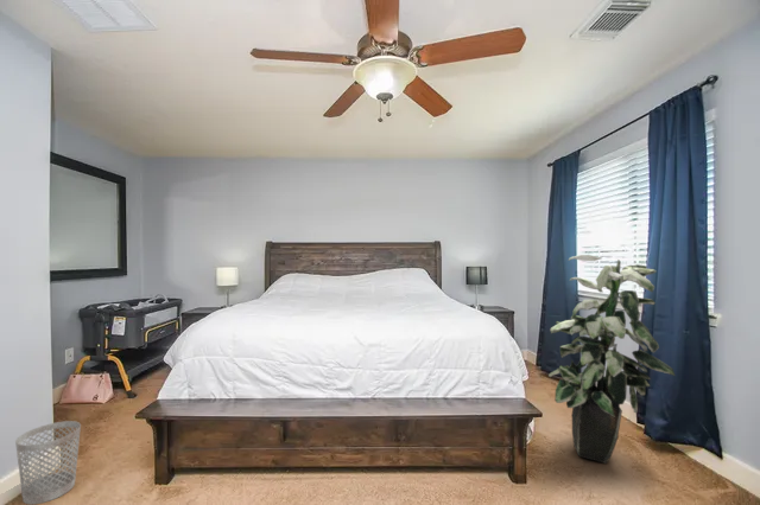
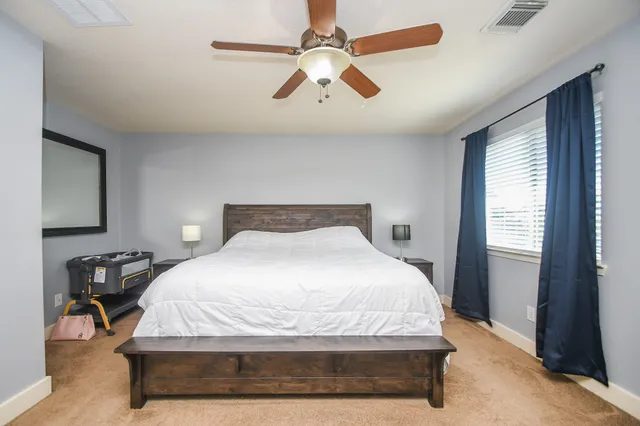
- indoor plant (598, 353)
- wastebasket (49, 462)
